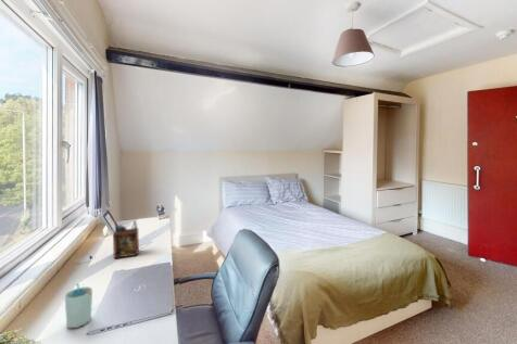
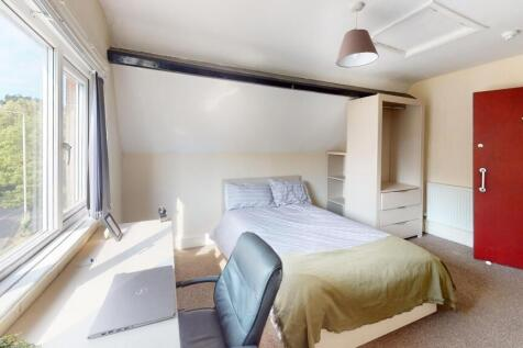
- cup (79, 304)
- desk organizer (126, 238)
